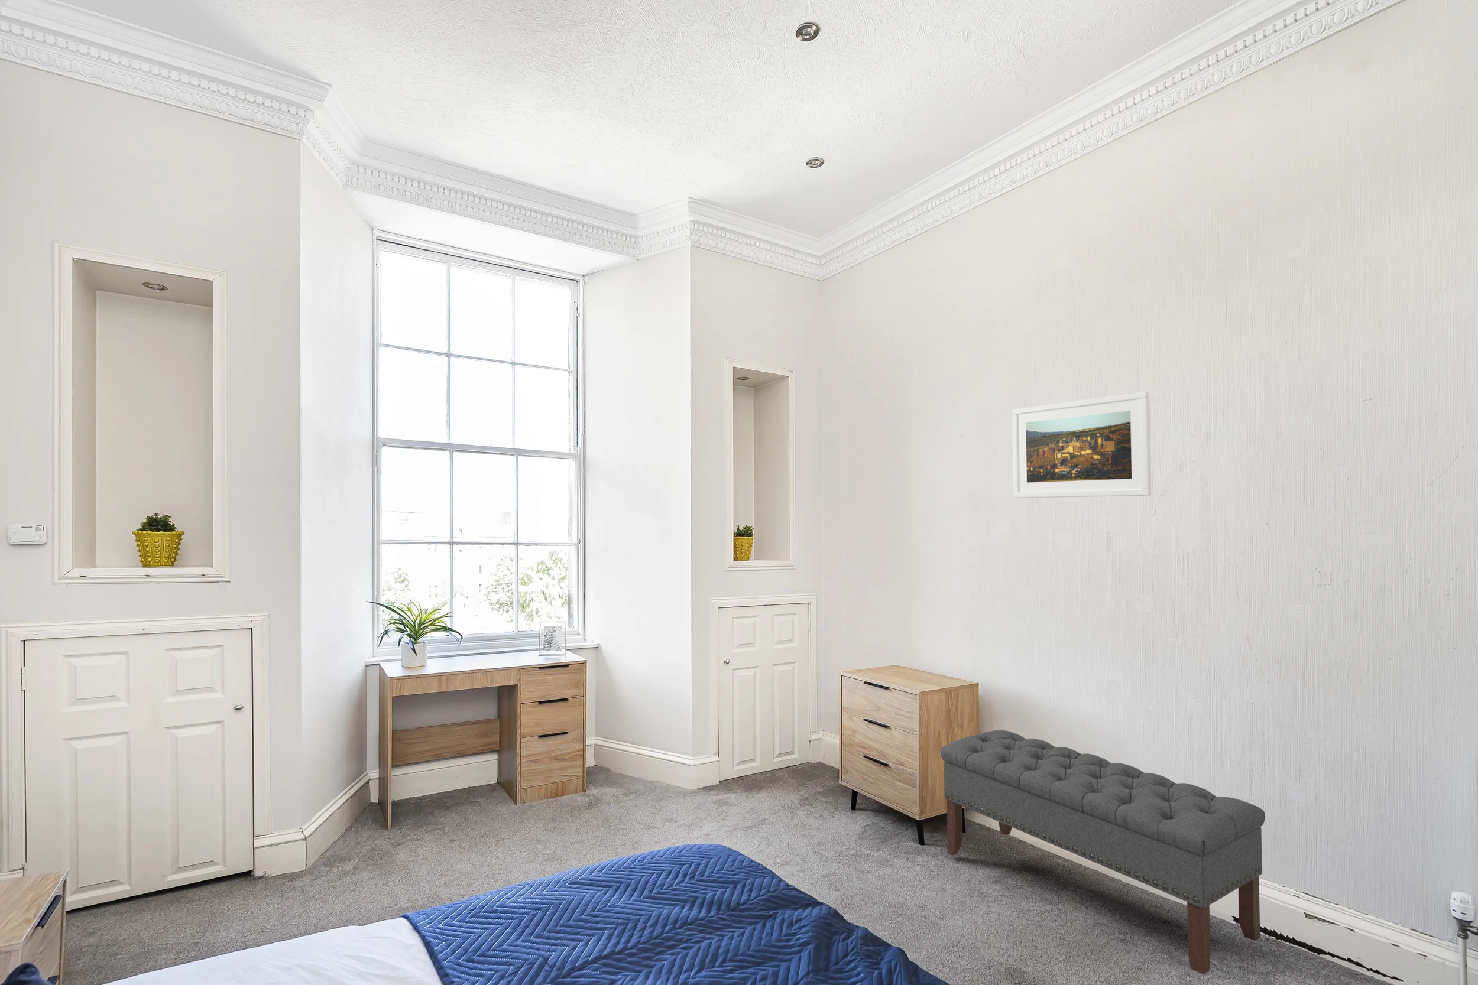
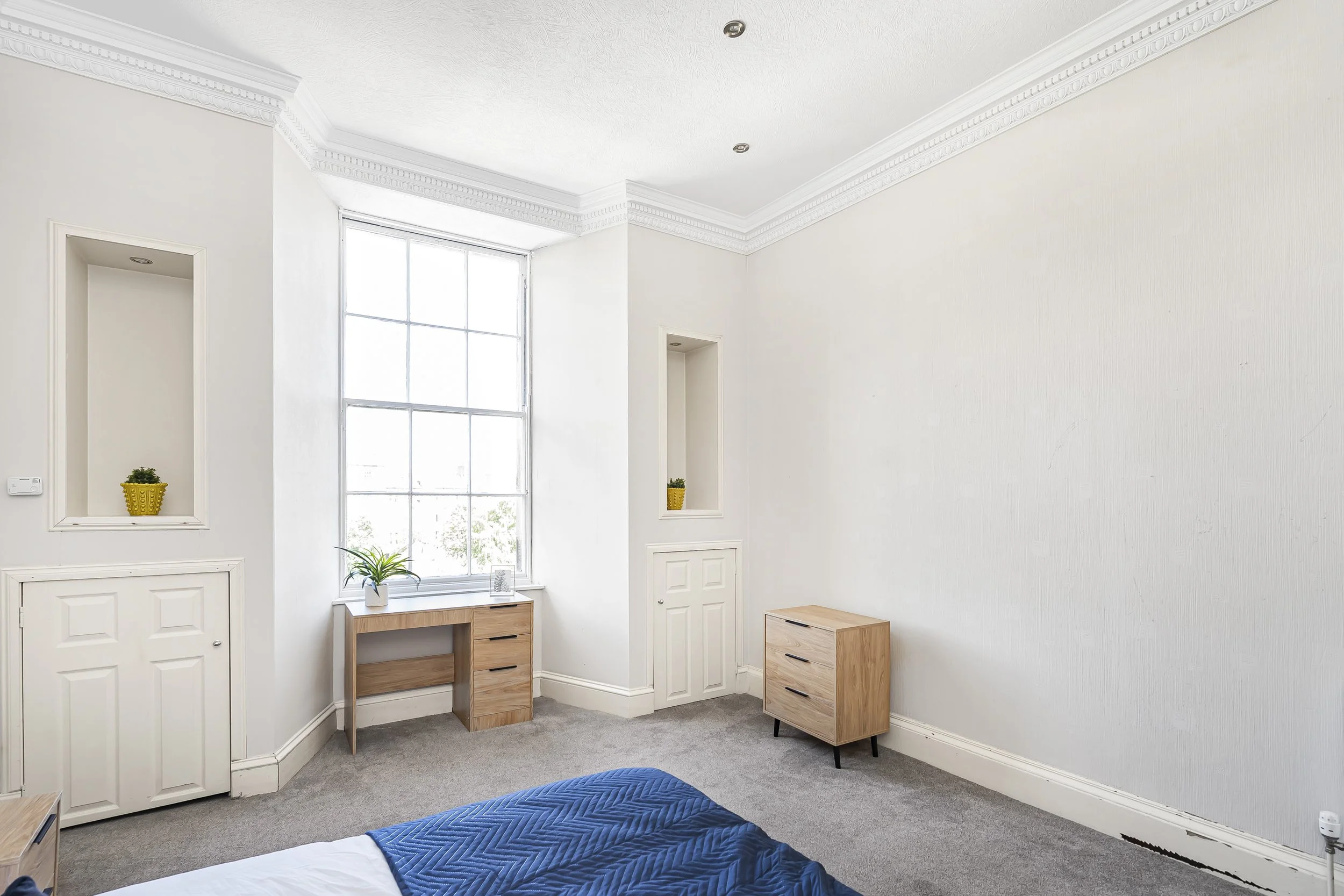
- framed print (1076, 449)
- bench (1084, 830)
